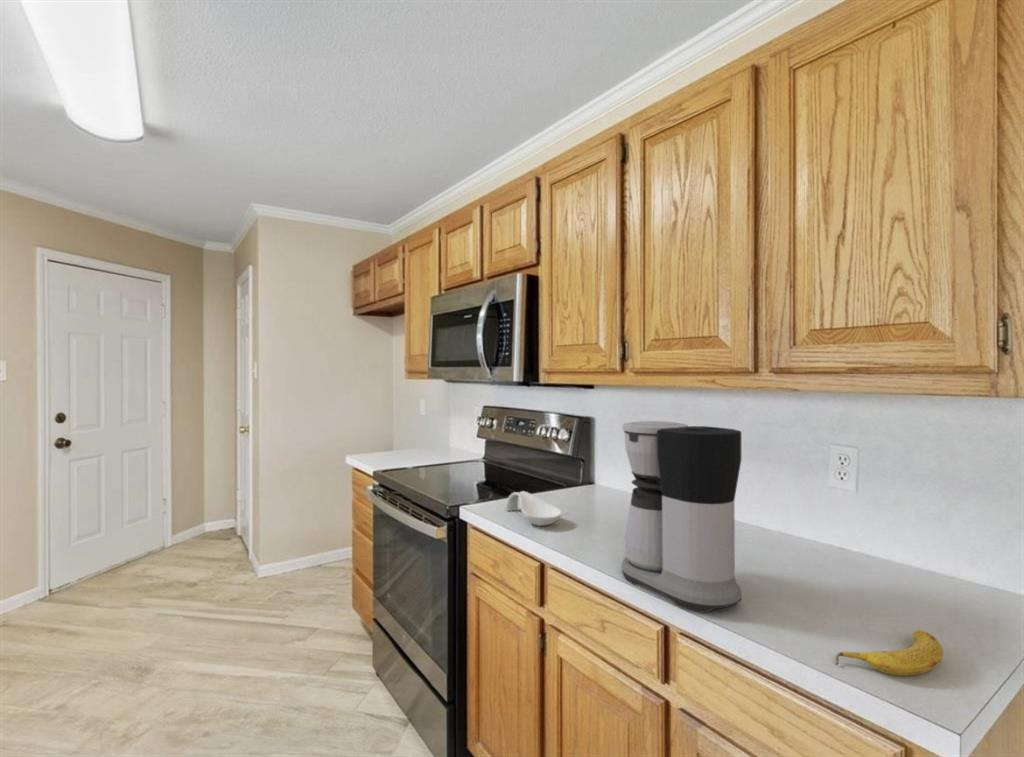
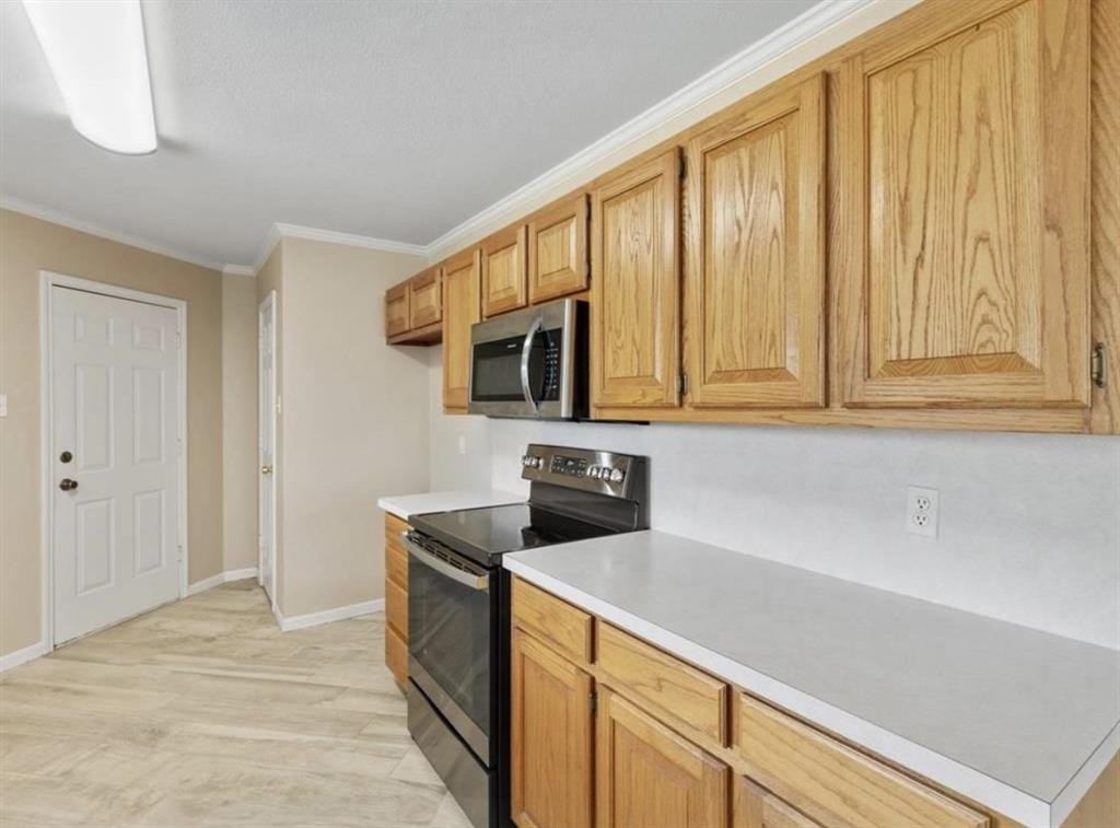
- fruit (898, 650)
- spoon rest (530, 507)
- coffee maker (684, 504)
